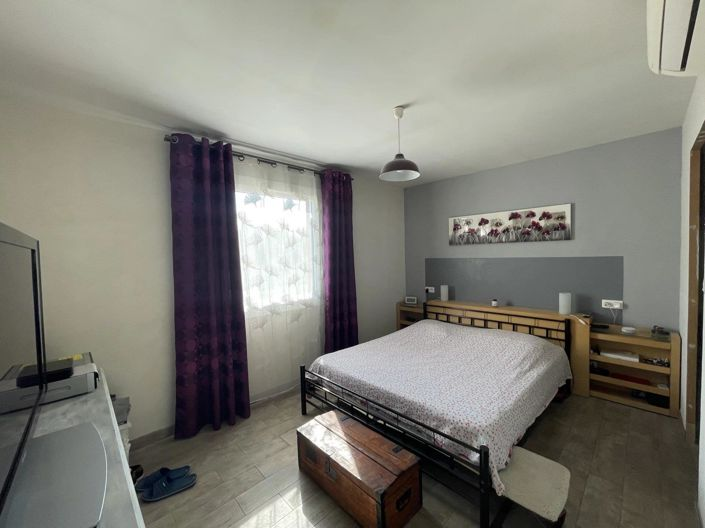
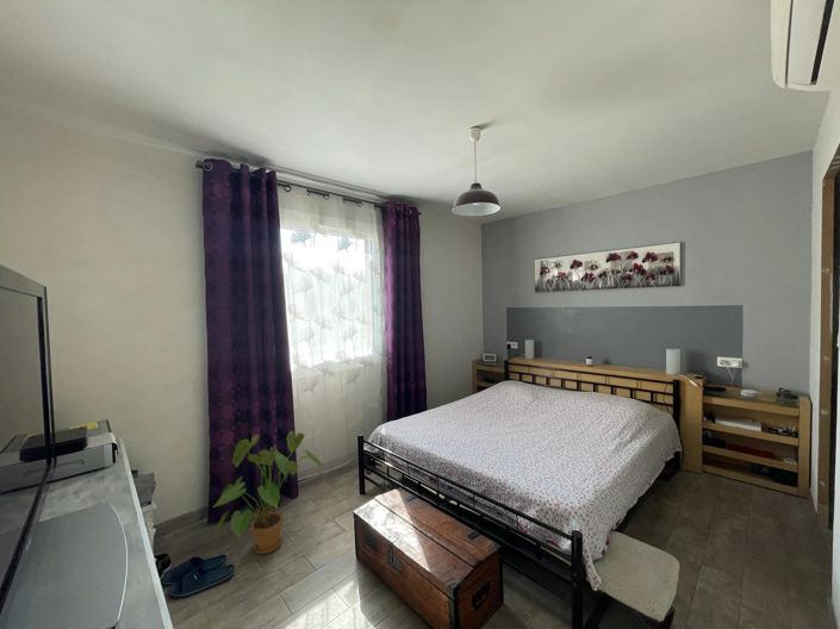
+ house plant (270, 487)
